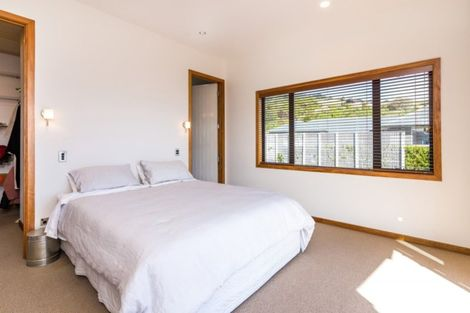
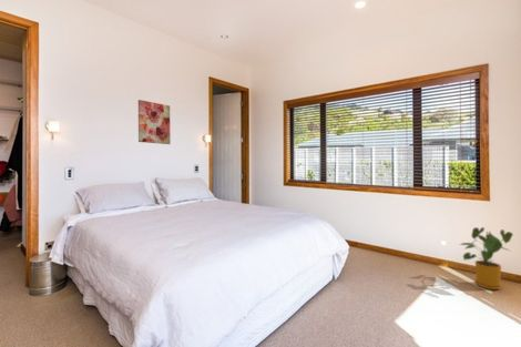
+ house plant (486, 257)
+ wall art (154, 123)
